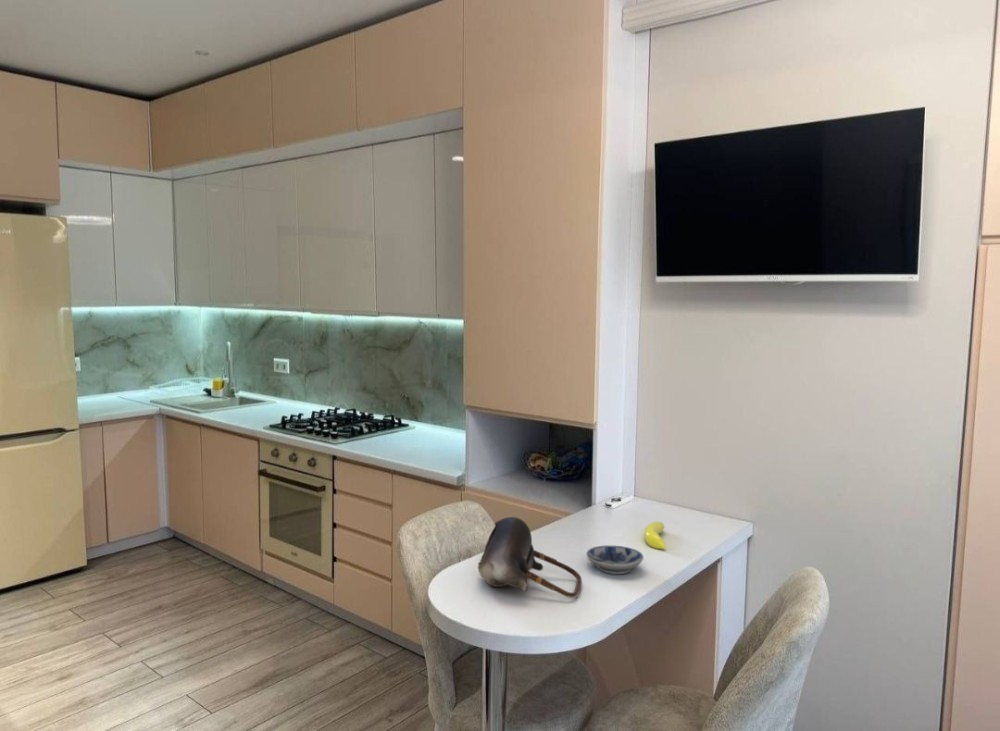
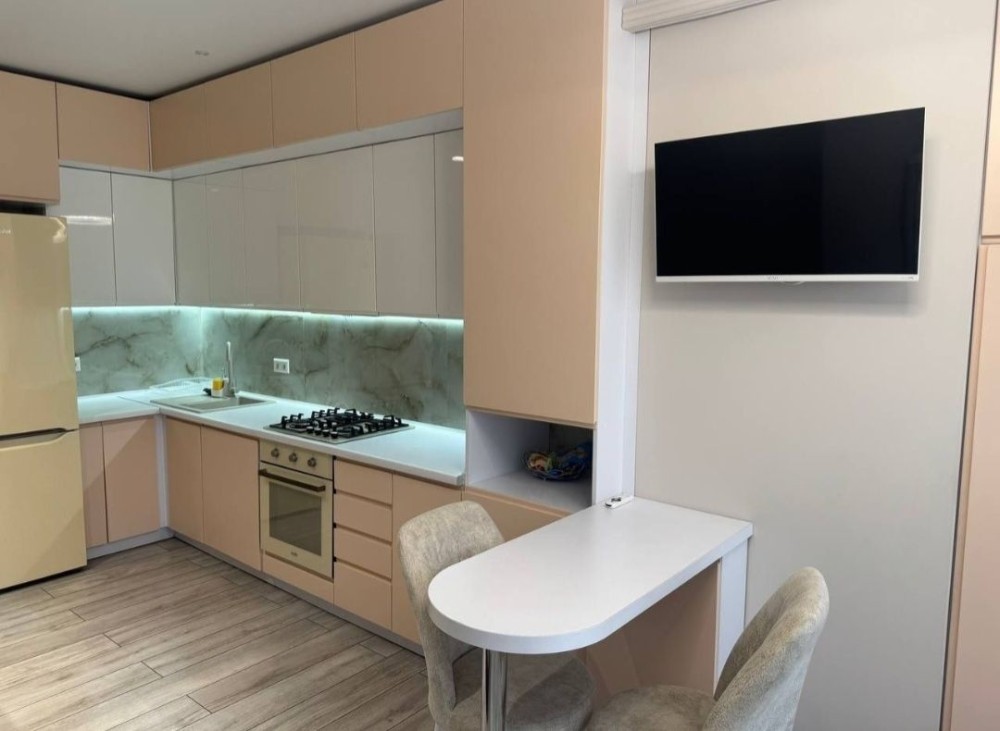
- banana (659, 532)
- teapot (531, 552)
- bowl (614, 561)
